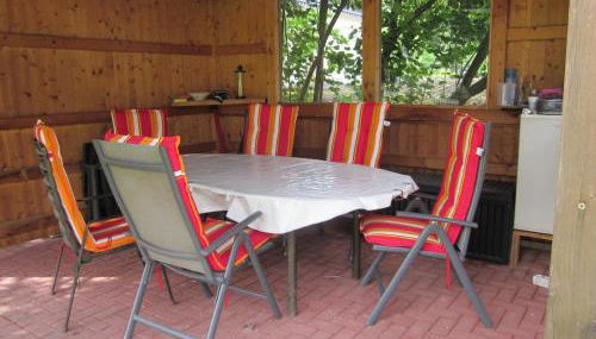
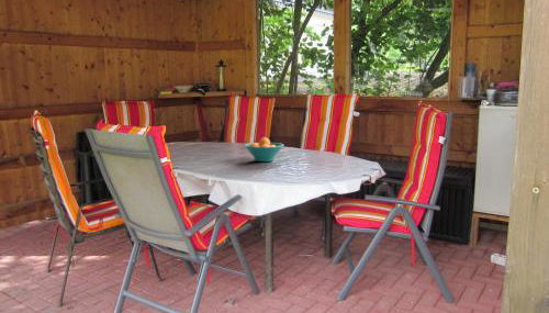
+ fruit bowl (264, 148)
